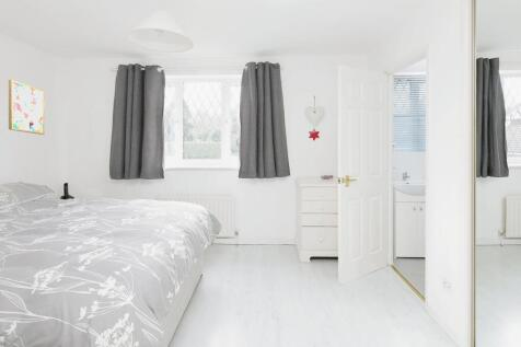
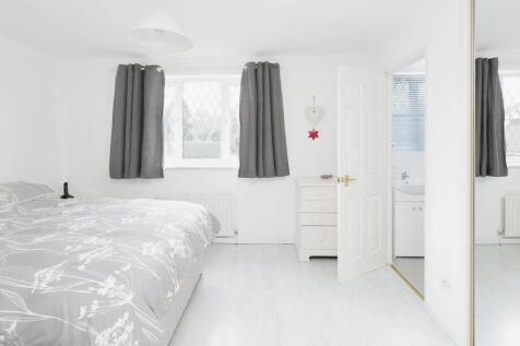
- wall art (27, 108)
